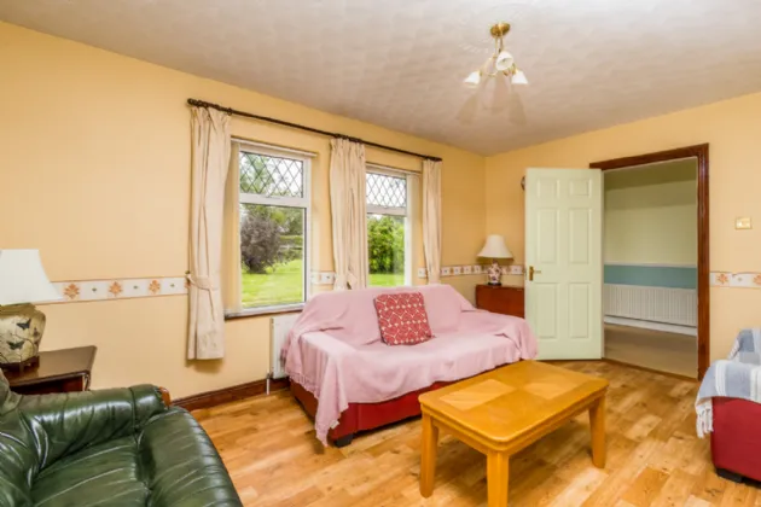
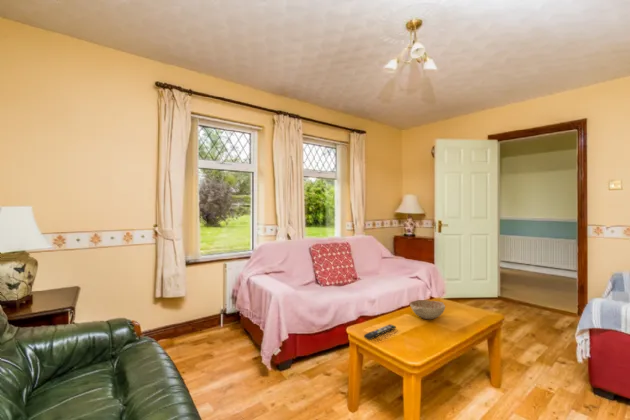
+ decorative bowl (427, 310)
+ remote control (380, 331)
